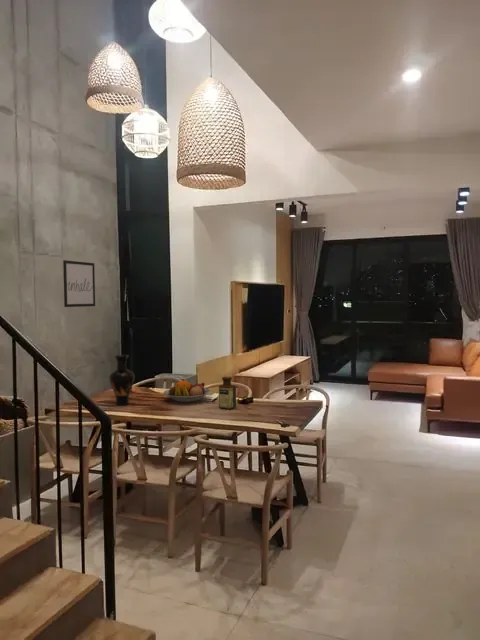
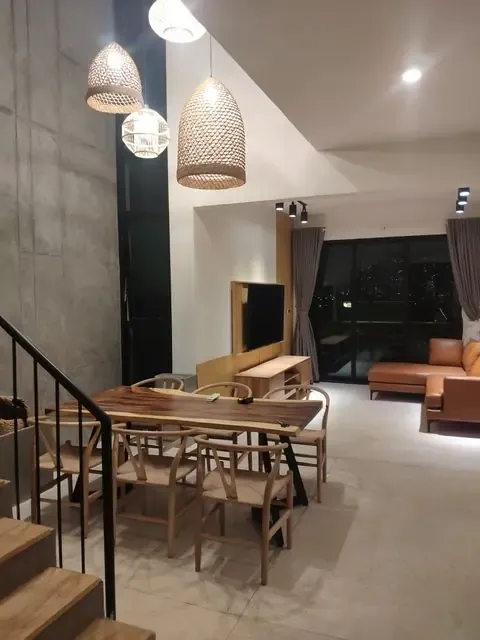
- wall art (79, 284)
- fruit bowl (187, 389)
- bottle (227, 392)
- vase (122, 379)
